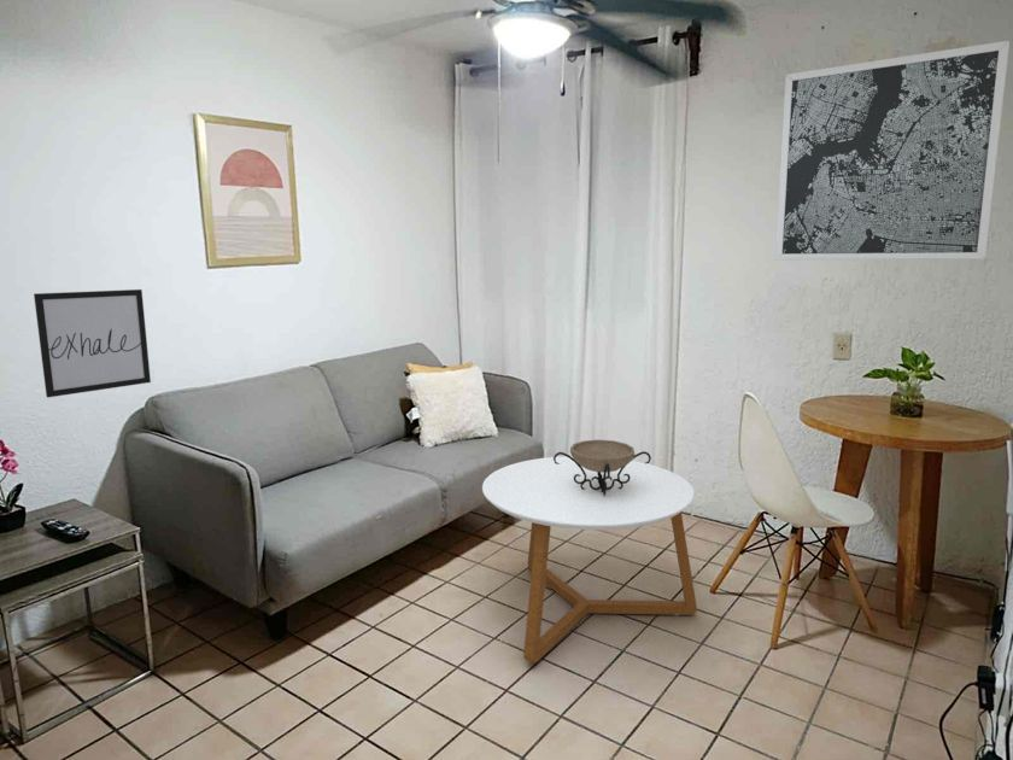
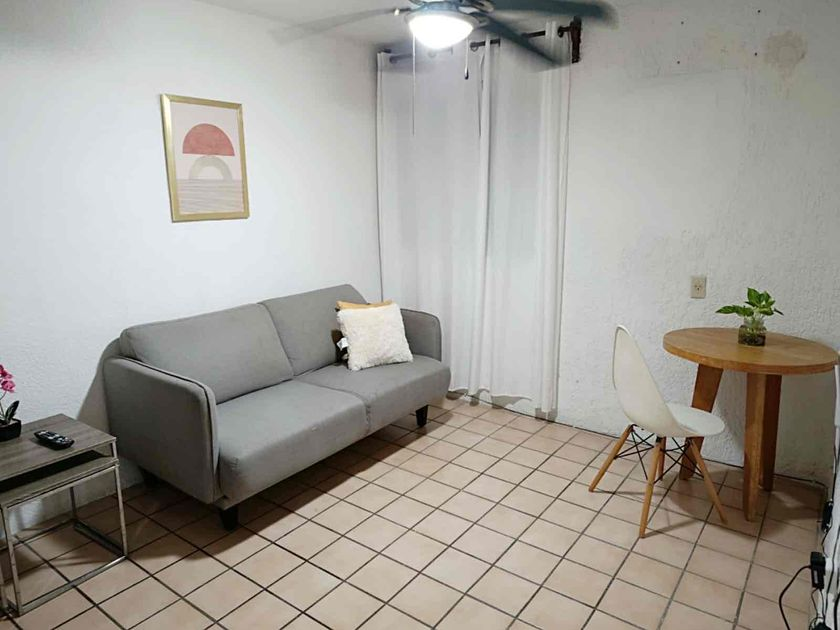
- wall art (95, 340)
- coffee table (590, 528)
- wall art (880, 162)
- decorative bowl (602, 468)
